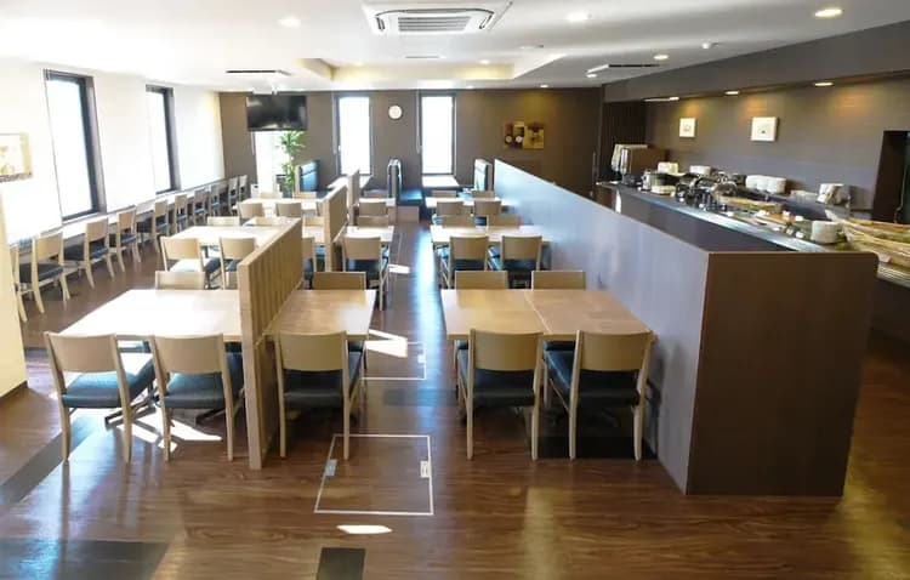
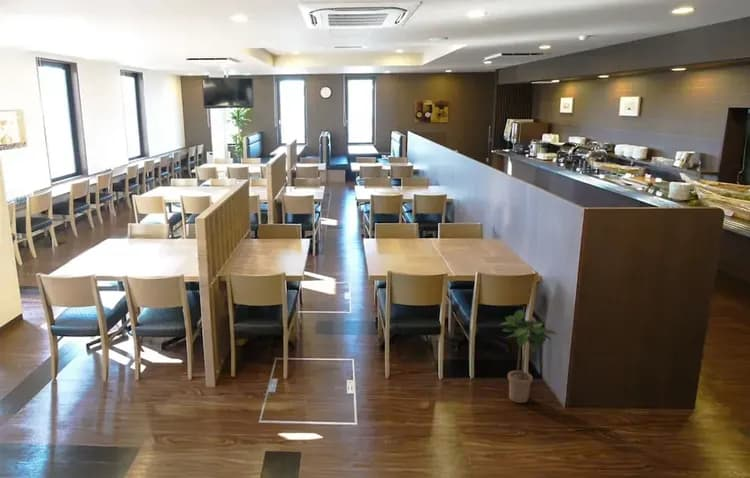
+ potted plant (524, 356)
